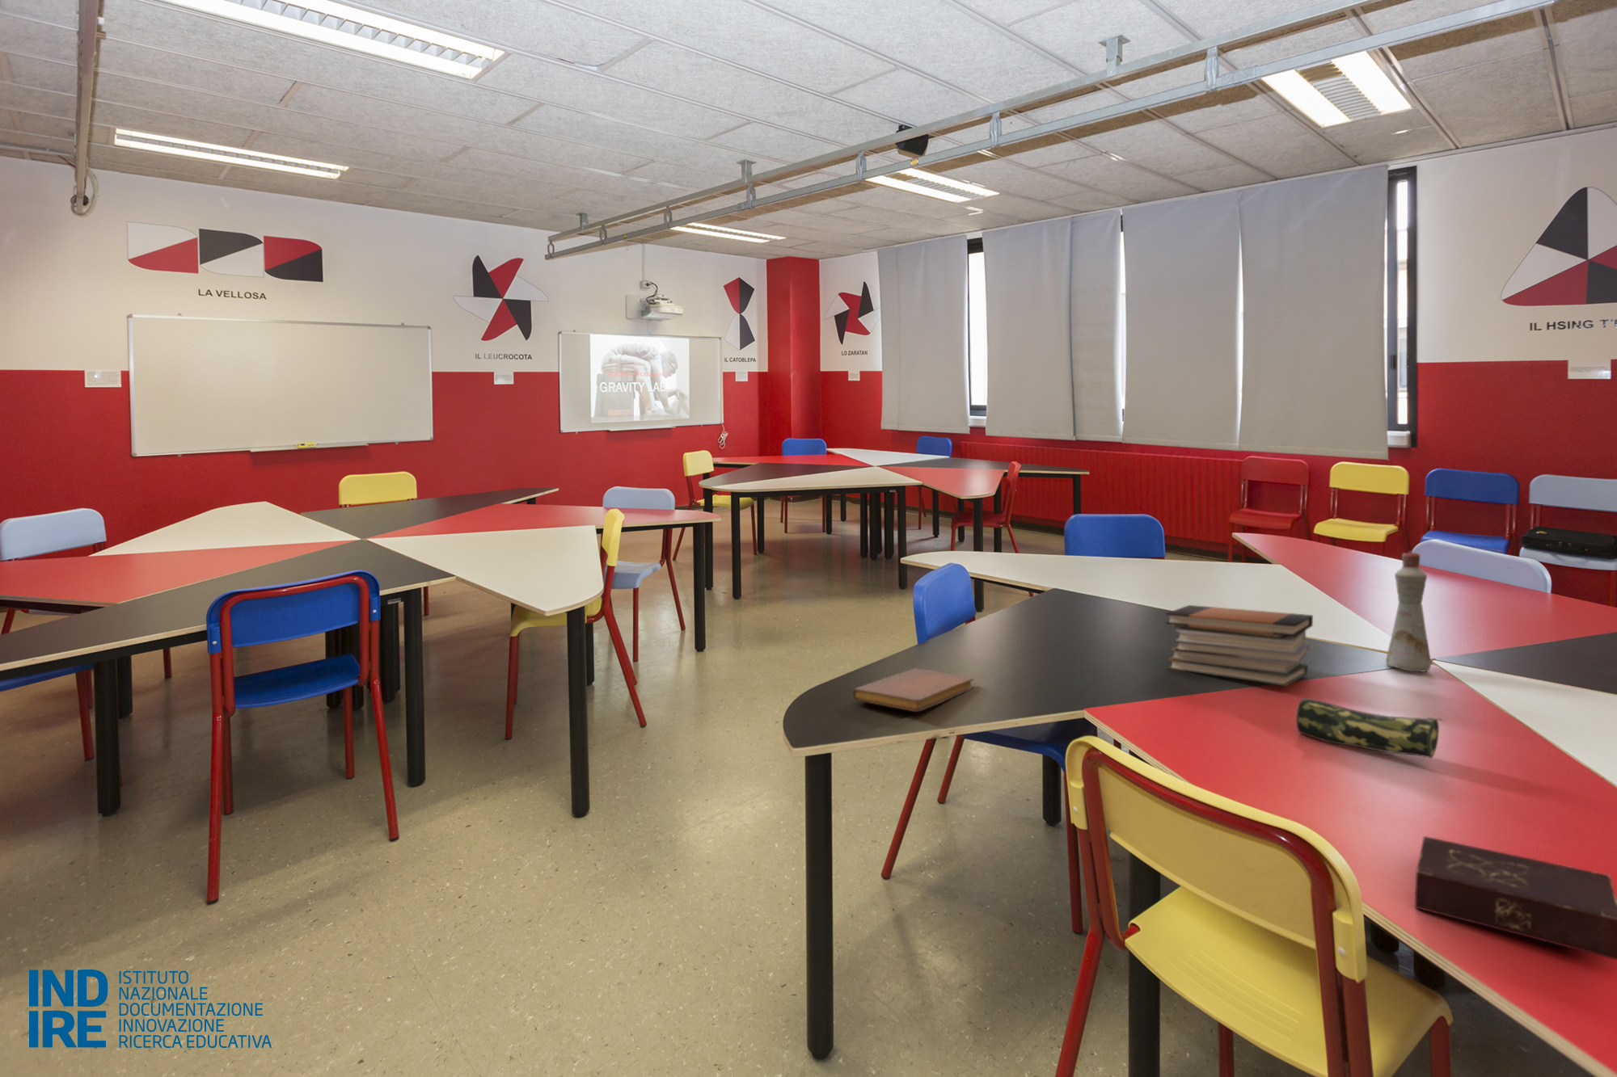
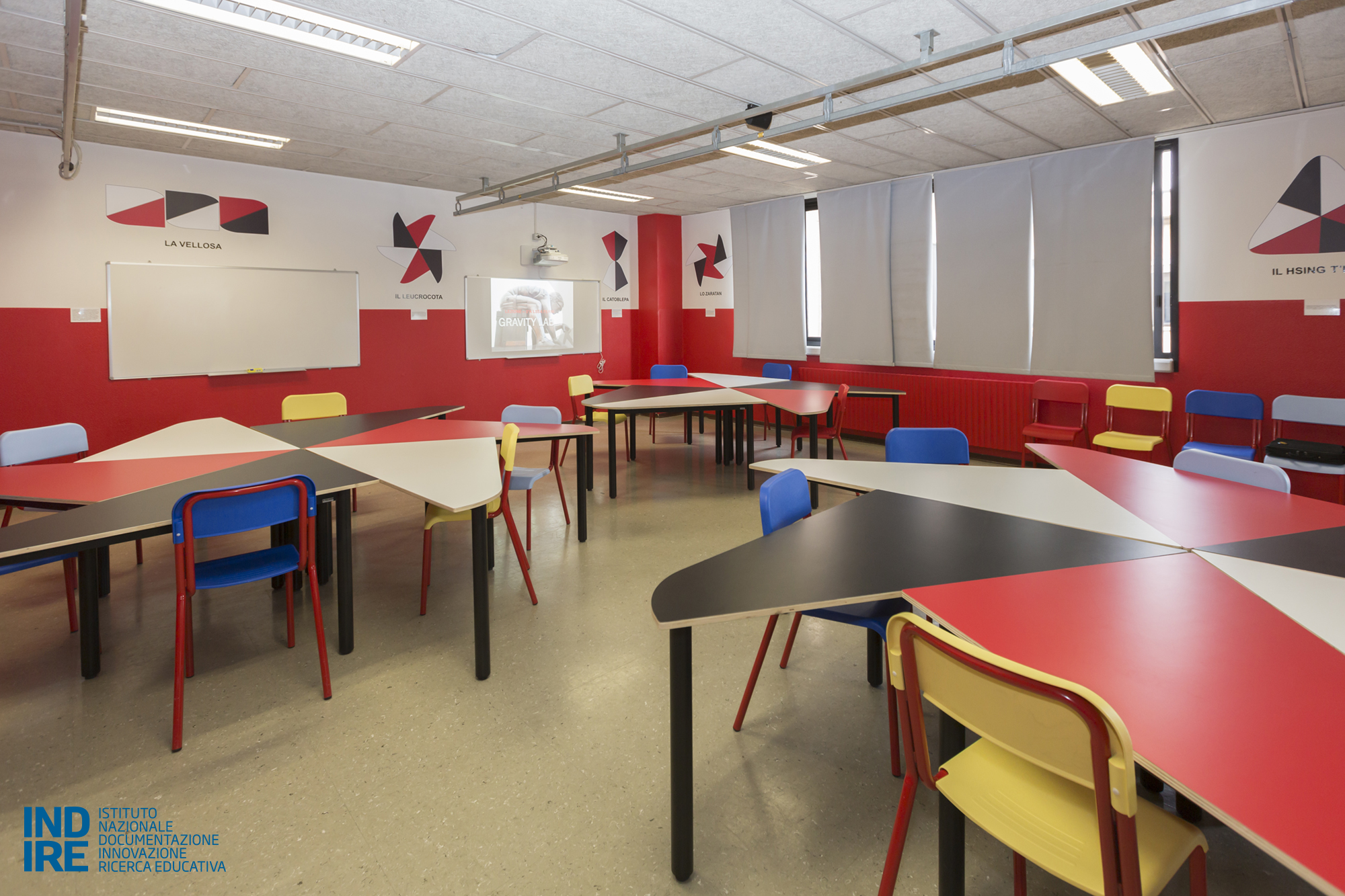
- pencil case (1368, 728)
- book stack (1238, 642)
- notebook (915, 688)
- book (1511, 892)
- bottle (1408, 609)
